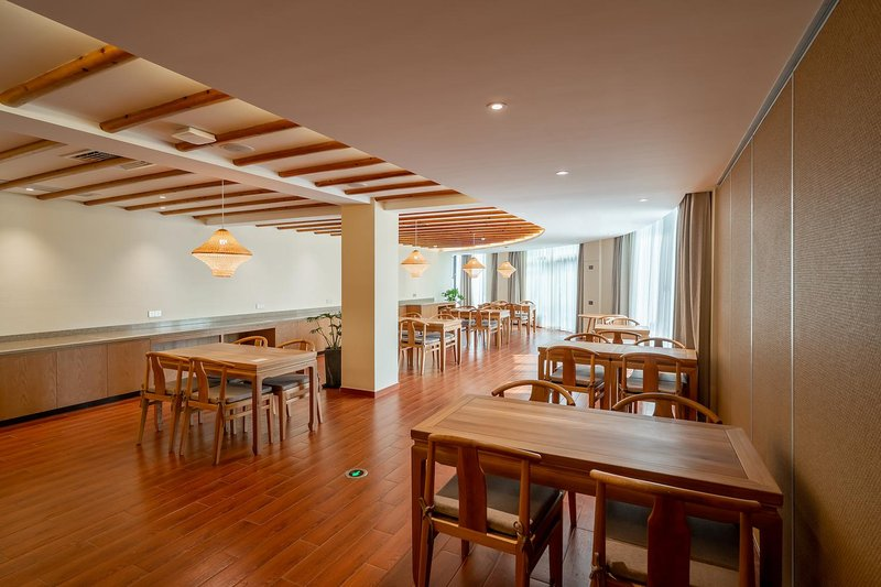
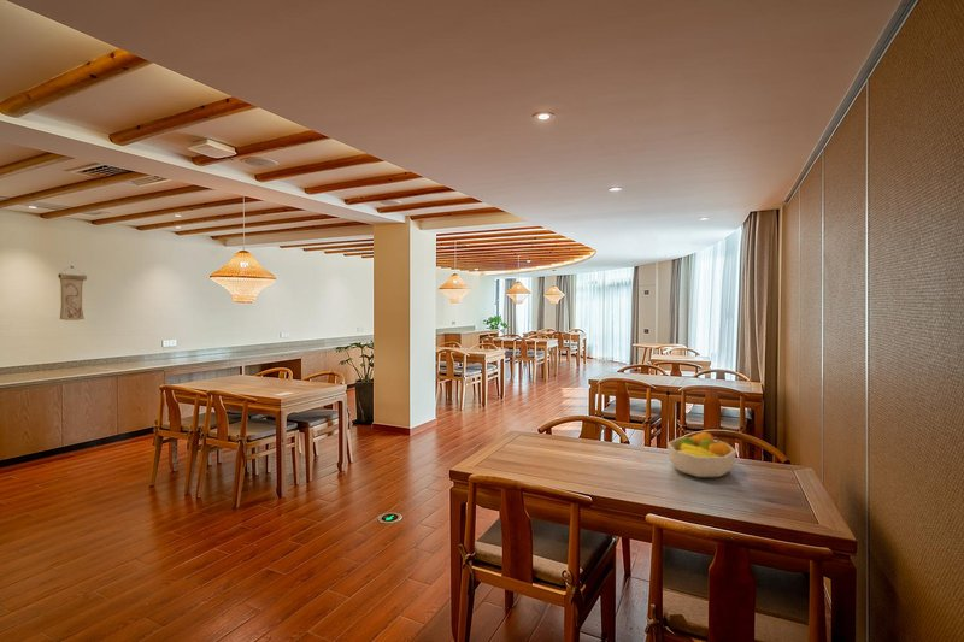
+ fruit bowl (700, 452)
+ wall scroll (72, 293)
